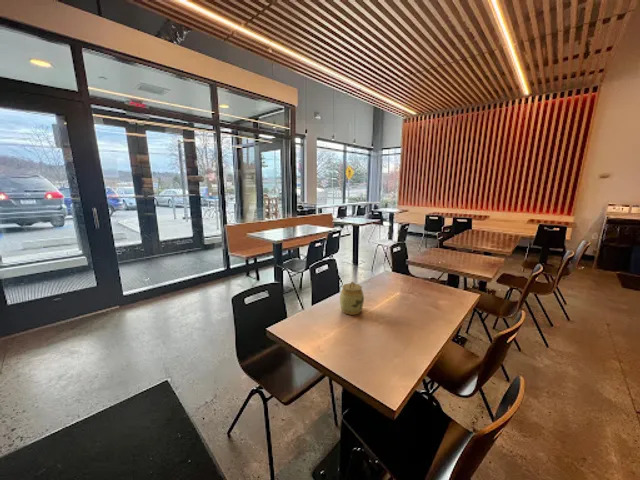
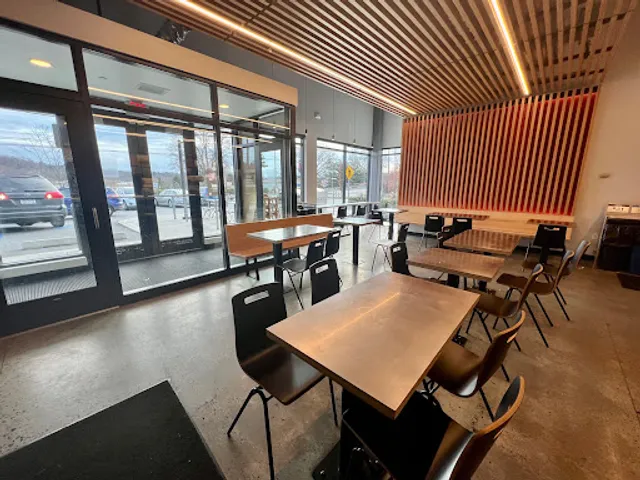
- jar (351, 296)
